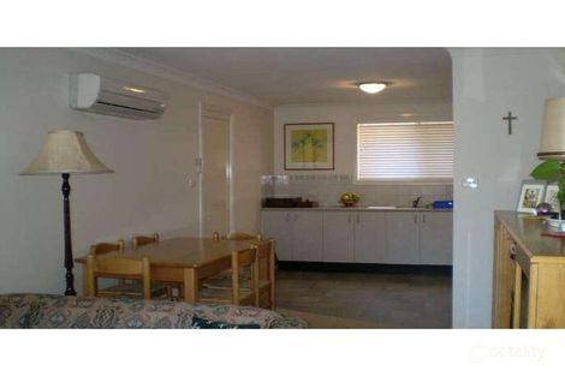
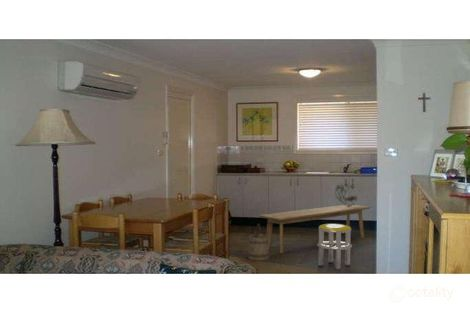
+ bucket (258, 240)
+ dried flowers (348, 197)
+ bench (314, 219)
+ stool (334, 244)
